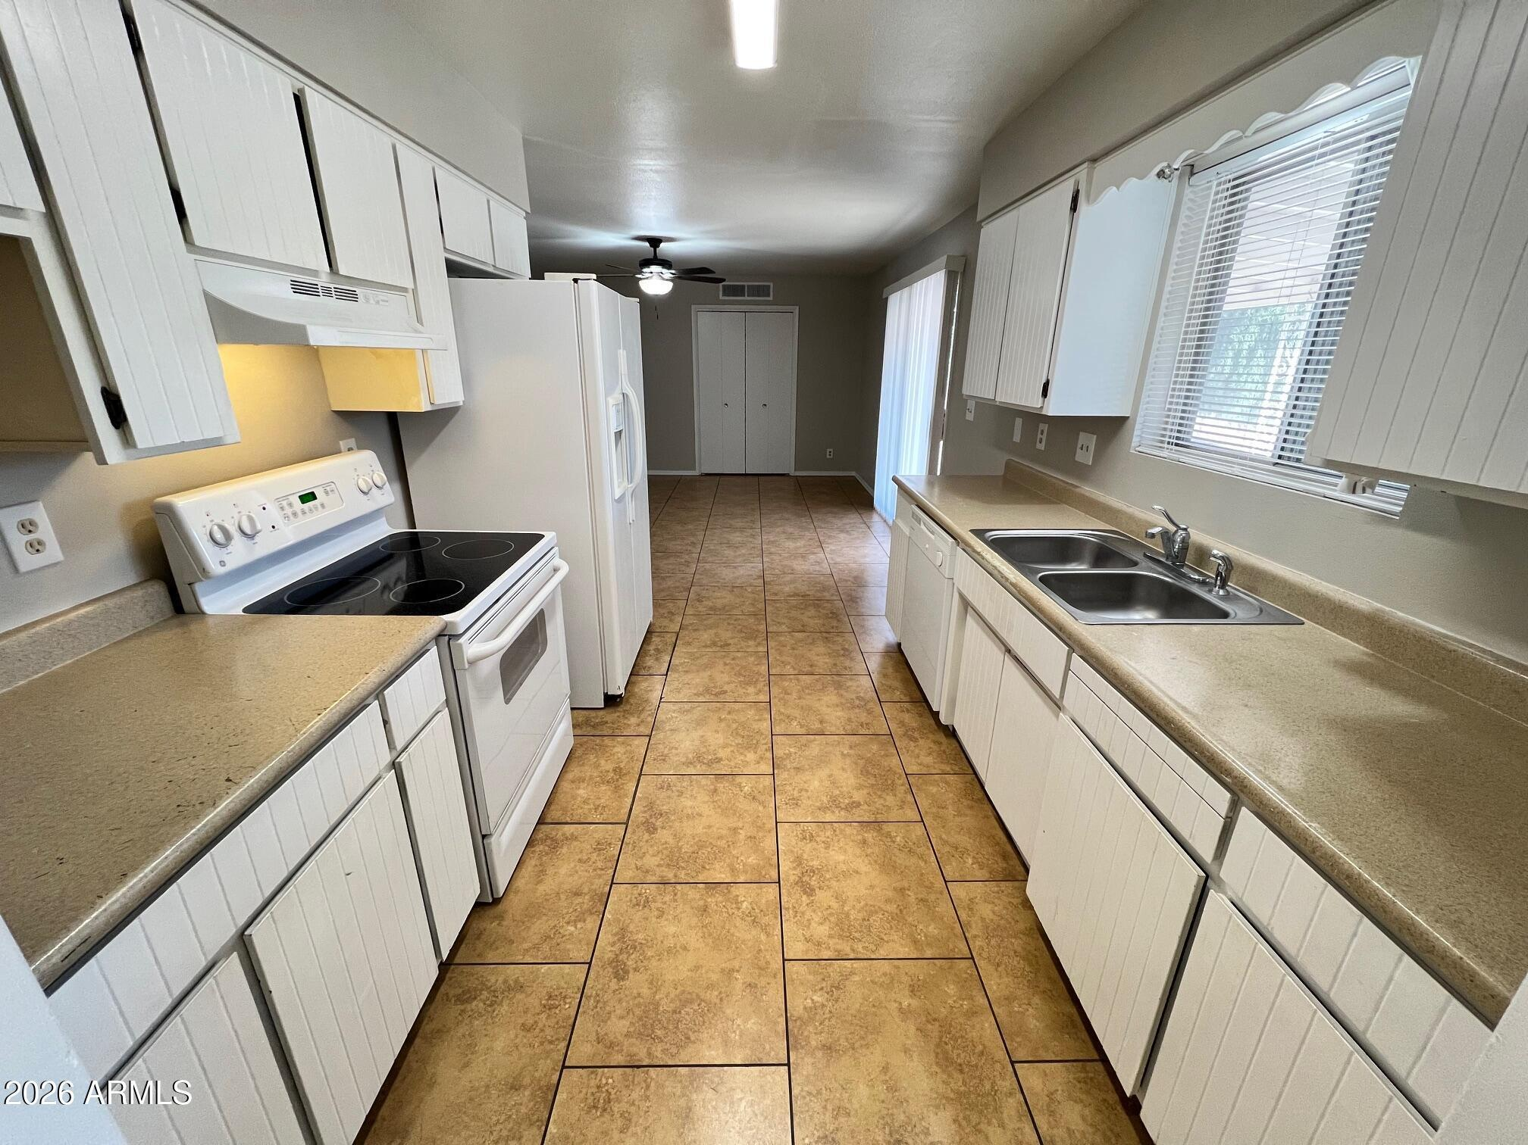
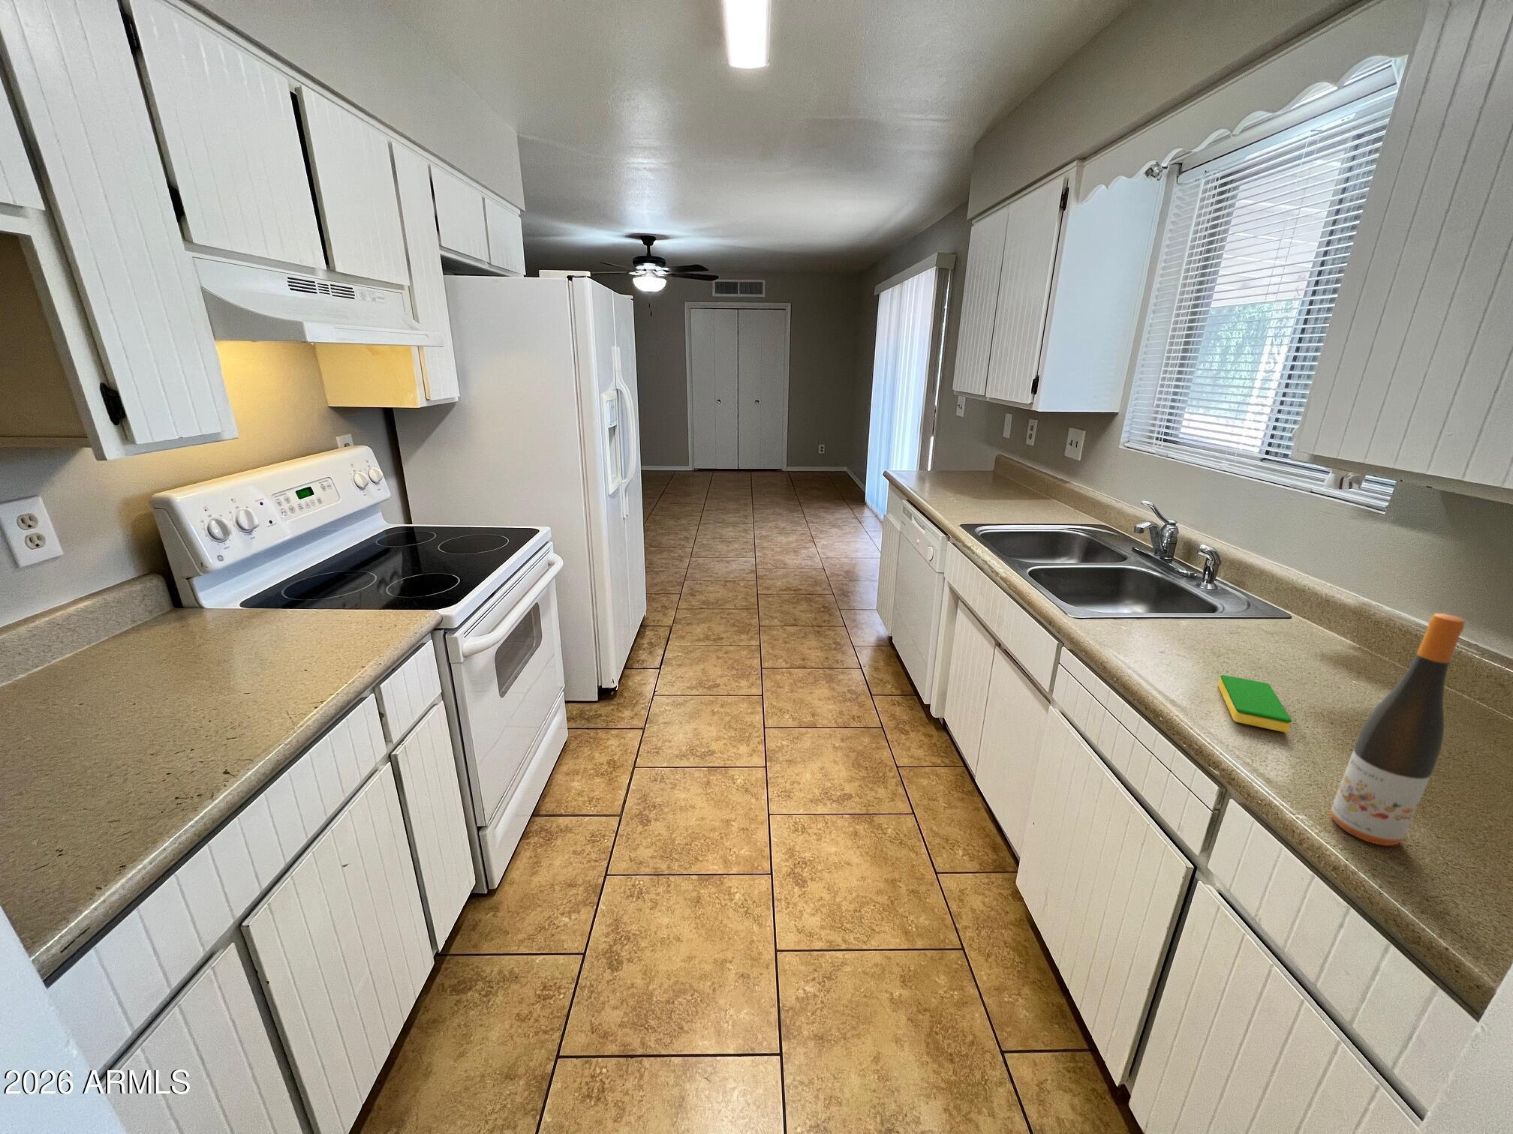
+ dish sponge (1252, 702)
+ wine bottle (1405, 728)
